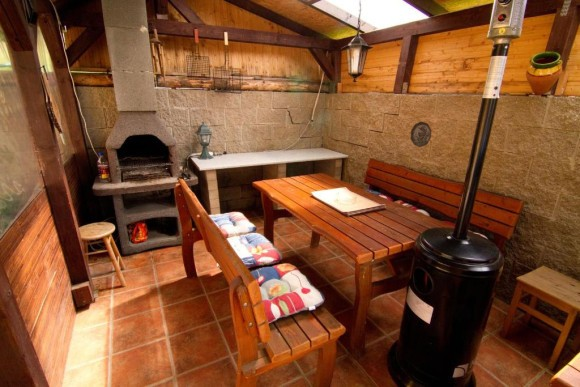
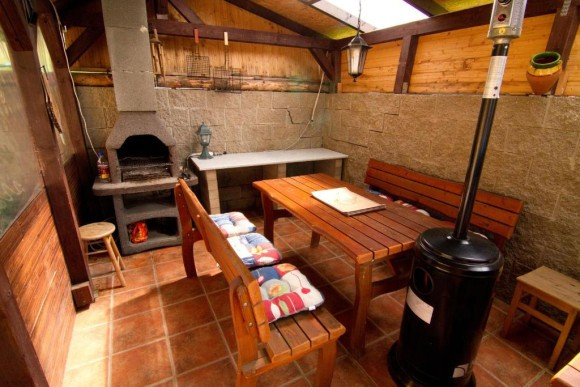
- decorative plate (421, 134)
